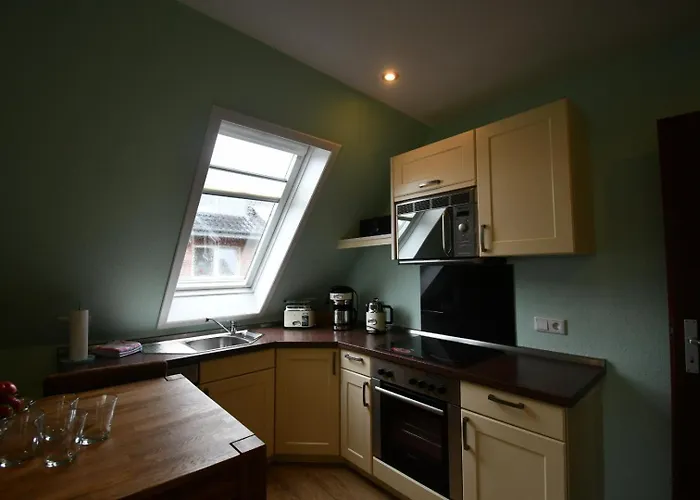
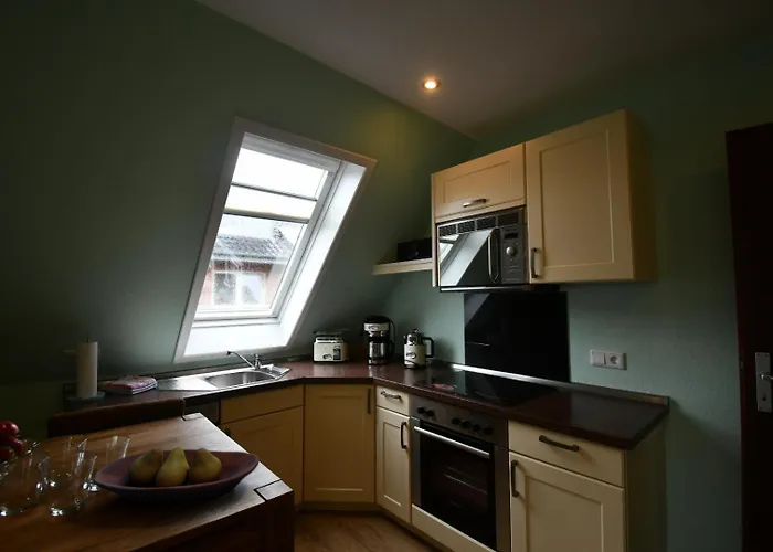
+ fruit bowl (180, 468)
